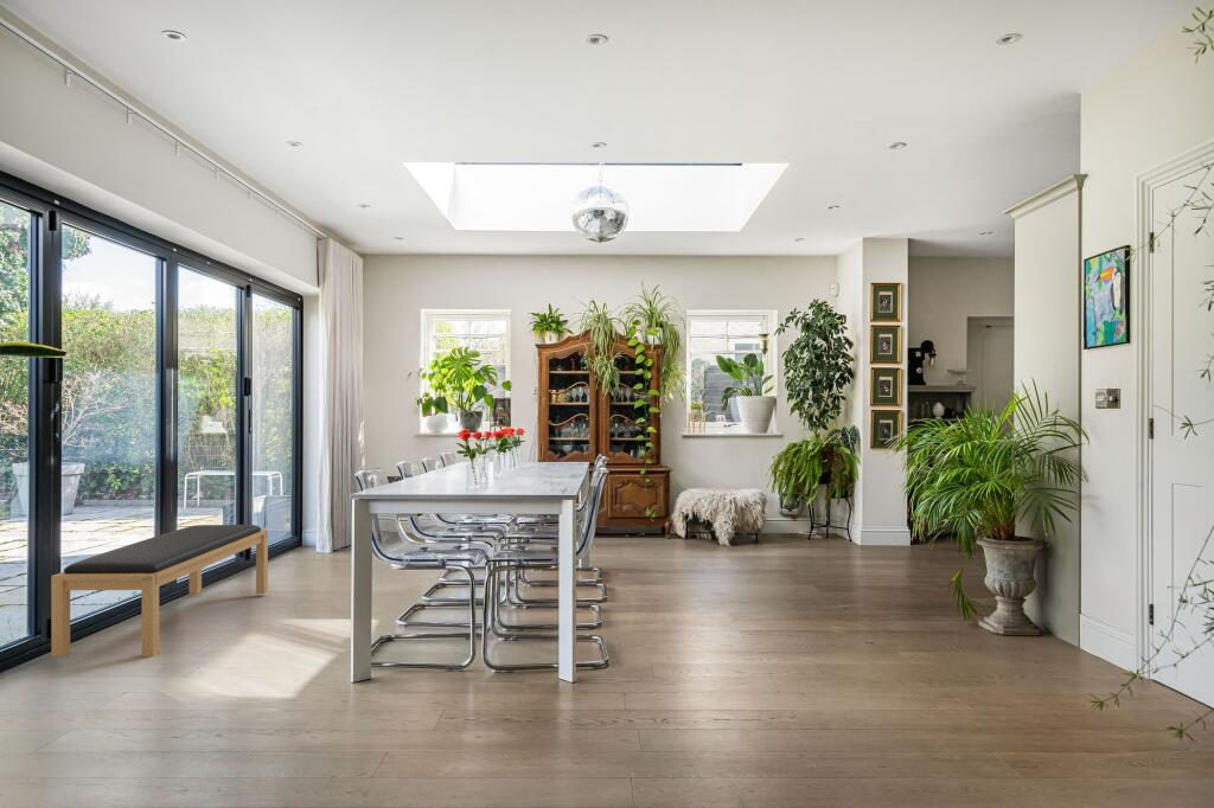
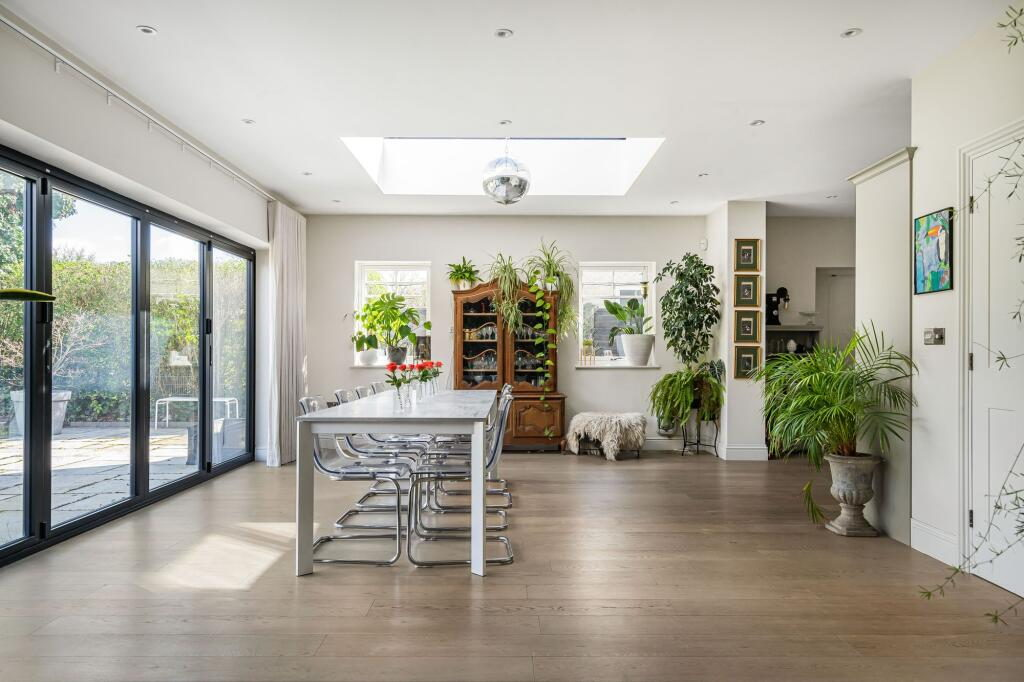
- bench (175, 578)
